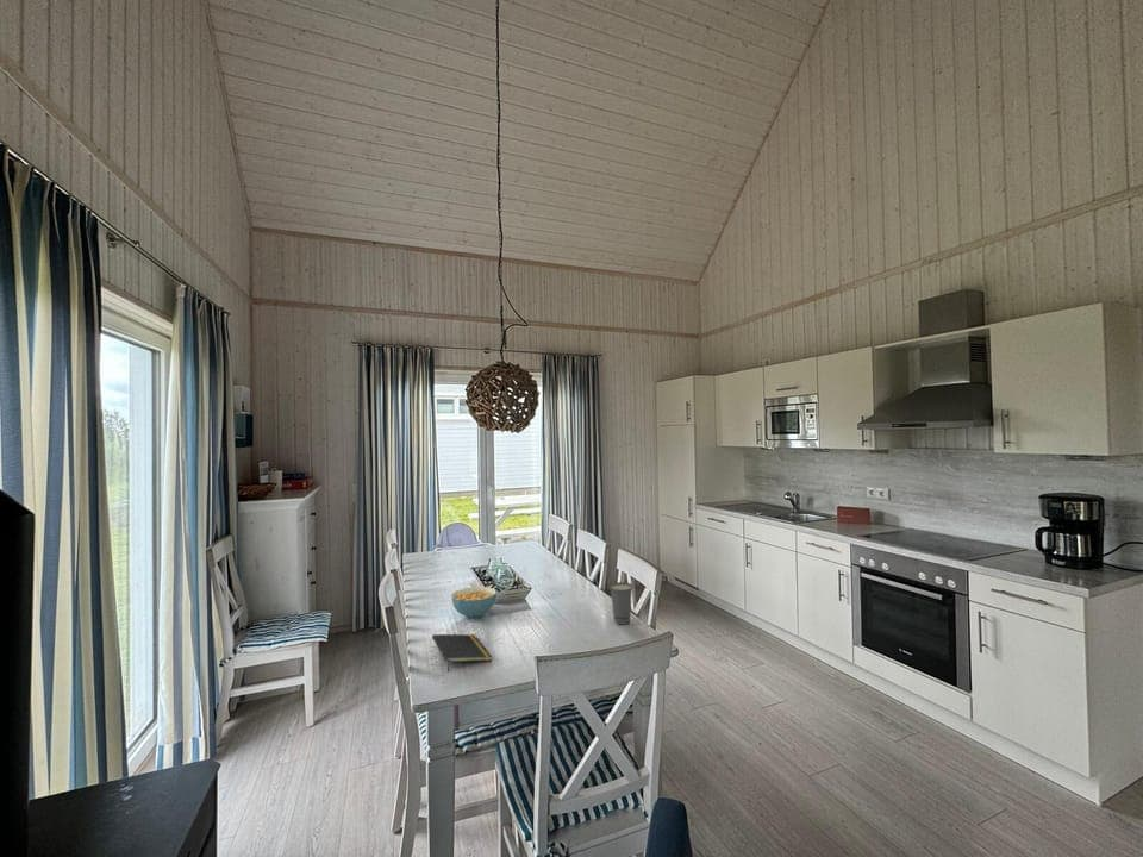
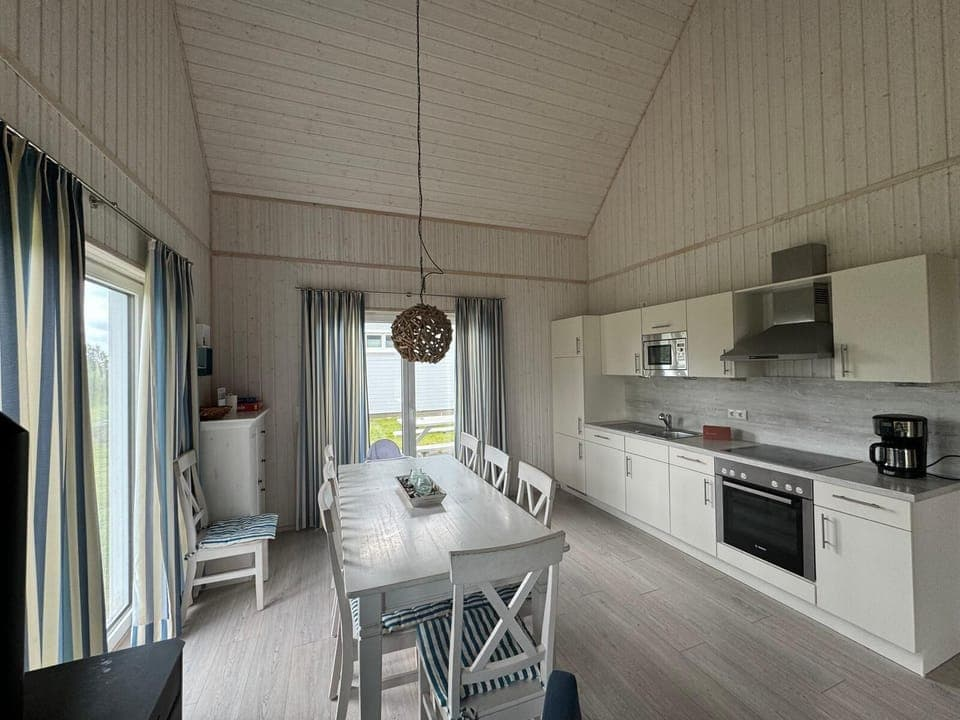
- cup (622, 603)
- cereal bowl (474, 603)
- notepad (461, 646)
